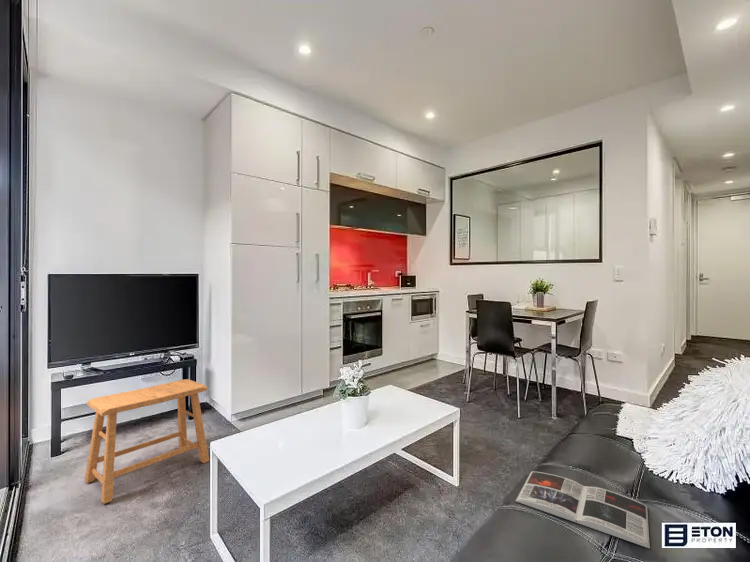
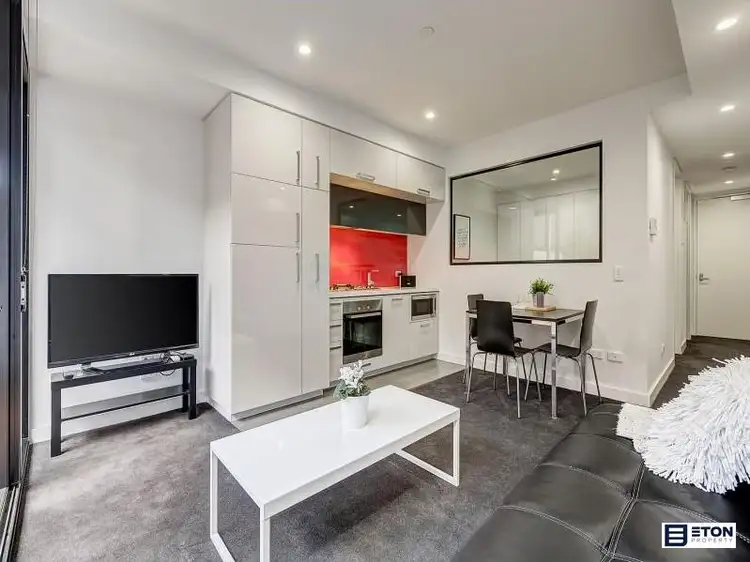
- magazine (580, 501)
- stool (152, 440)
